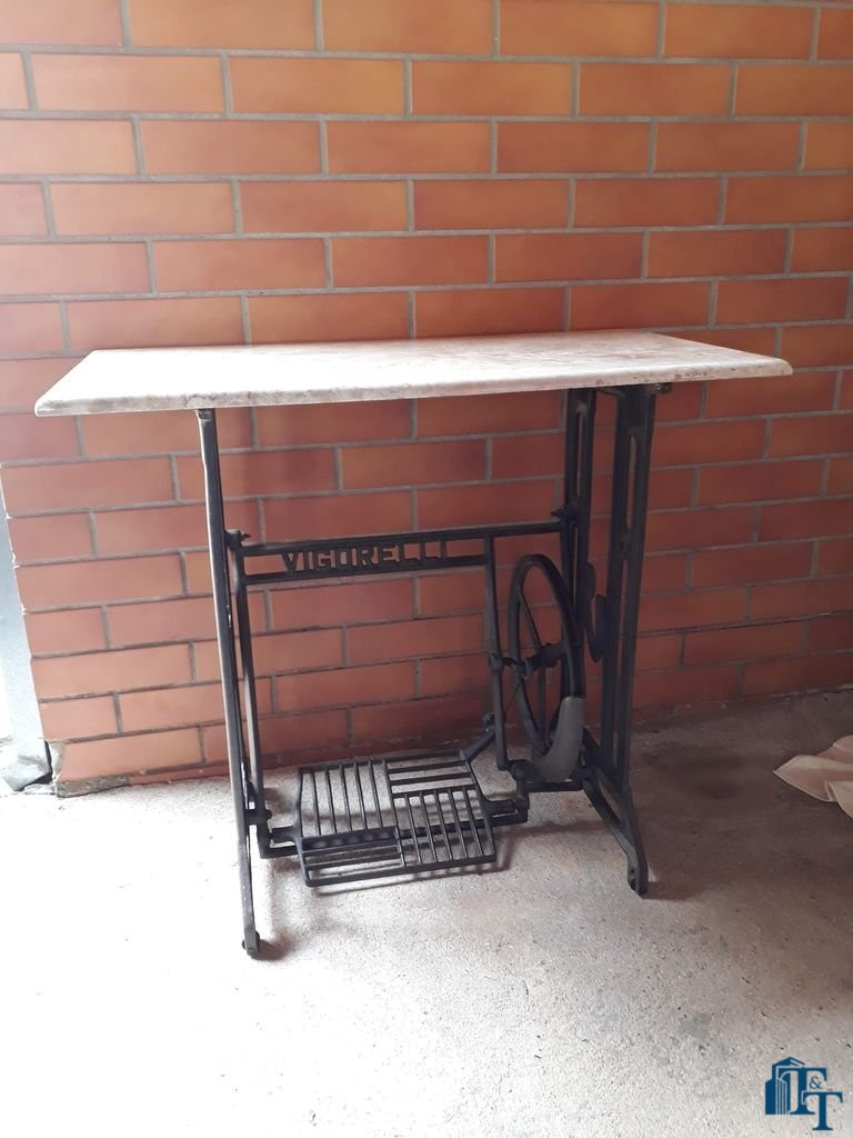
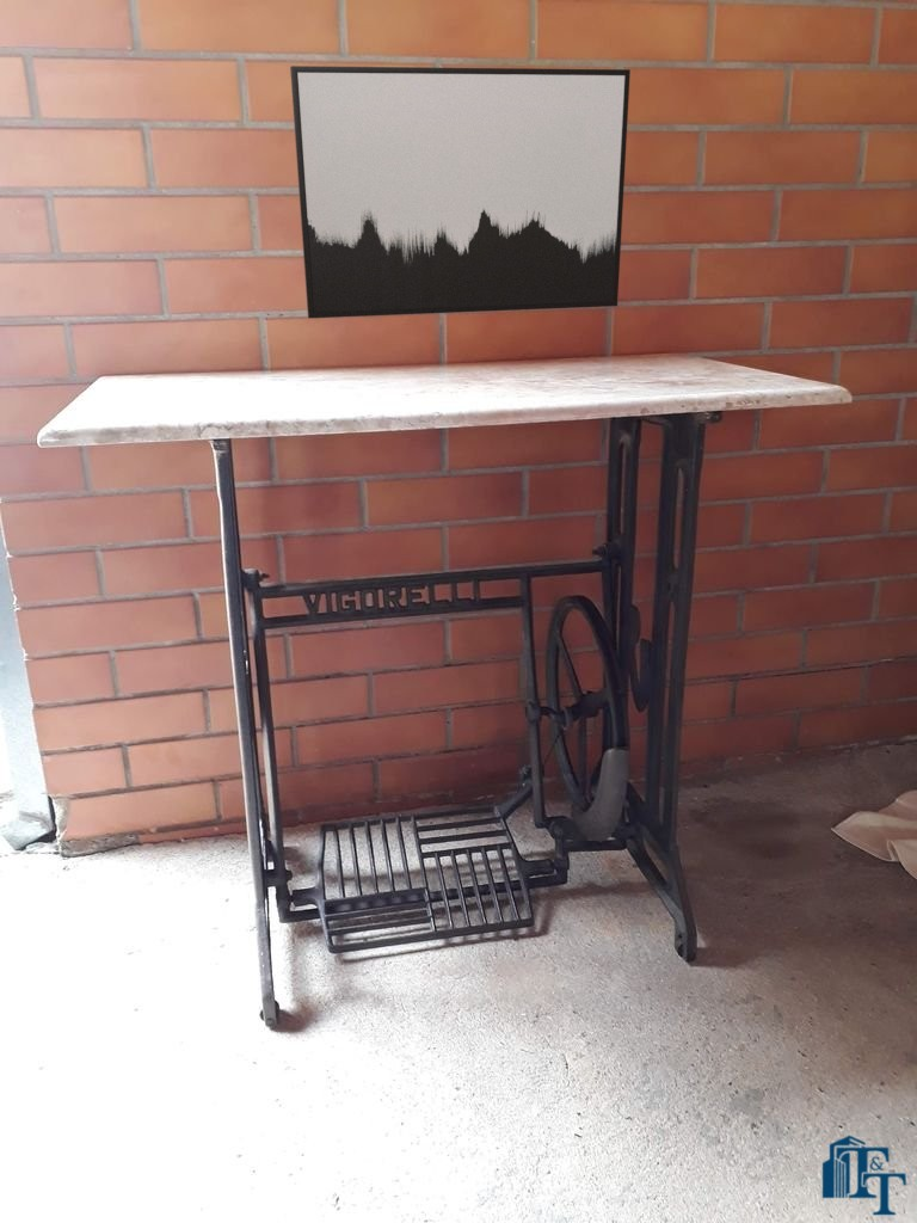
+ wall art (466, 195)
